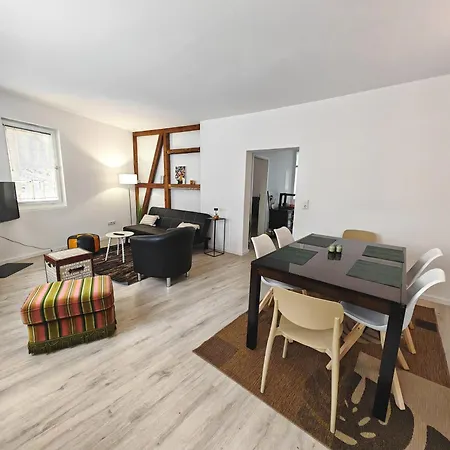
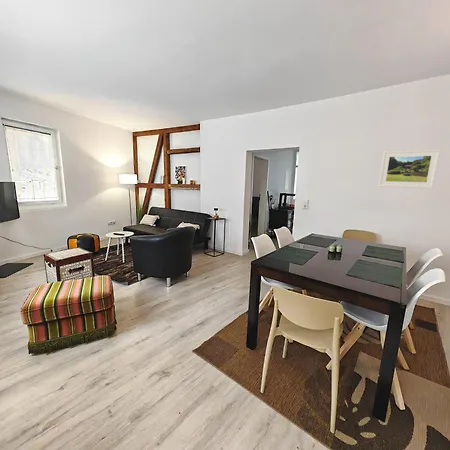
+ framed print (407, 169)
